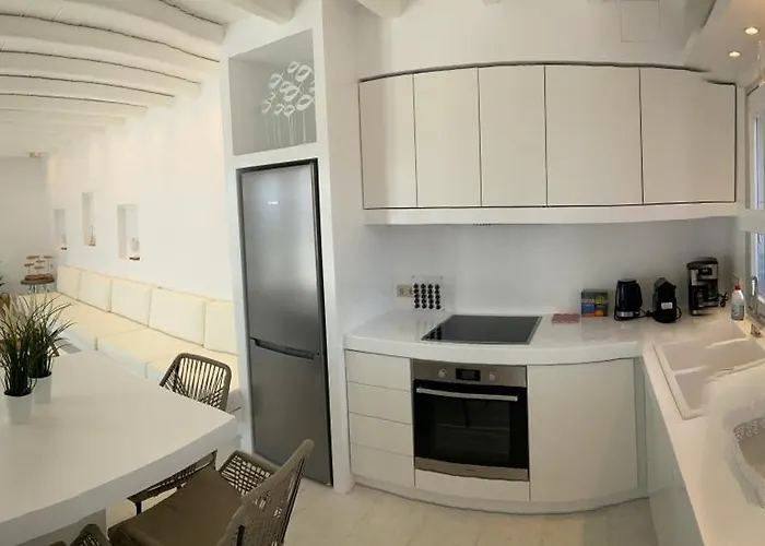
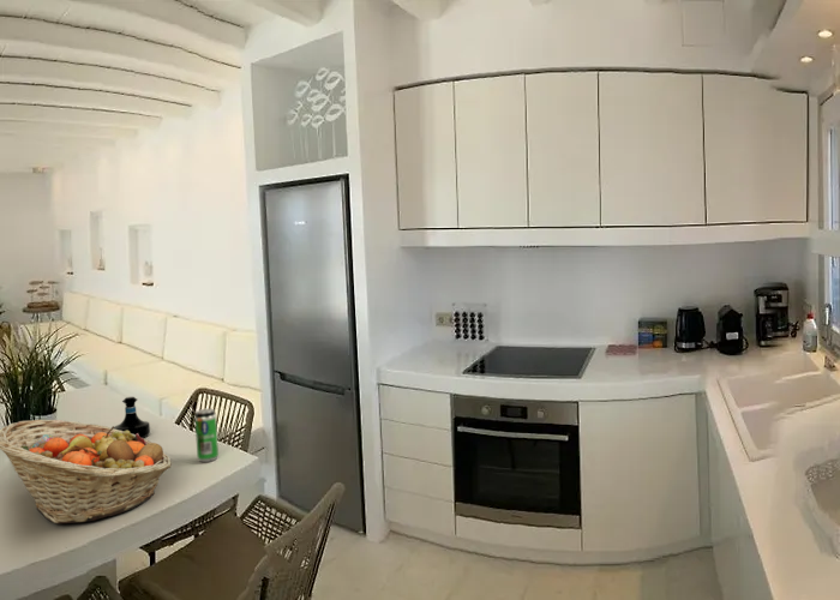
+ tequila bottle (131, 416)
+ fruit basket (88, 460)
+ beverage can (206, 434)
